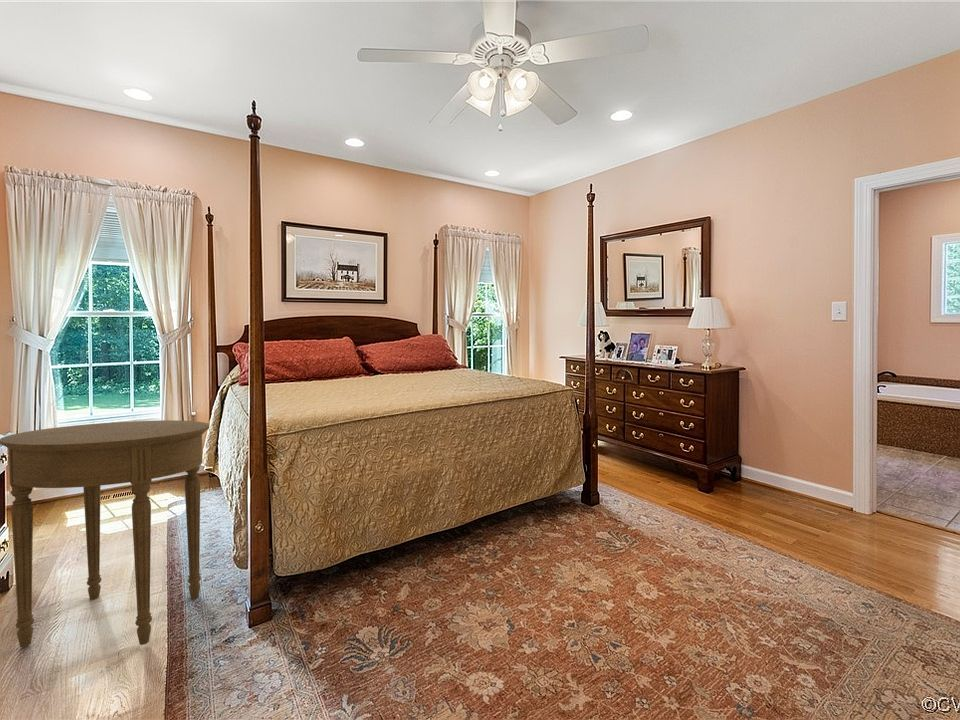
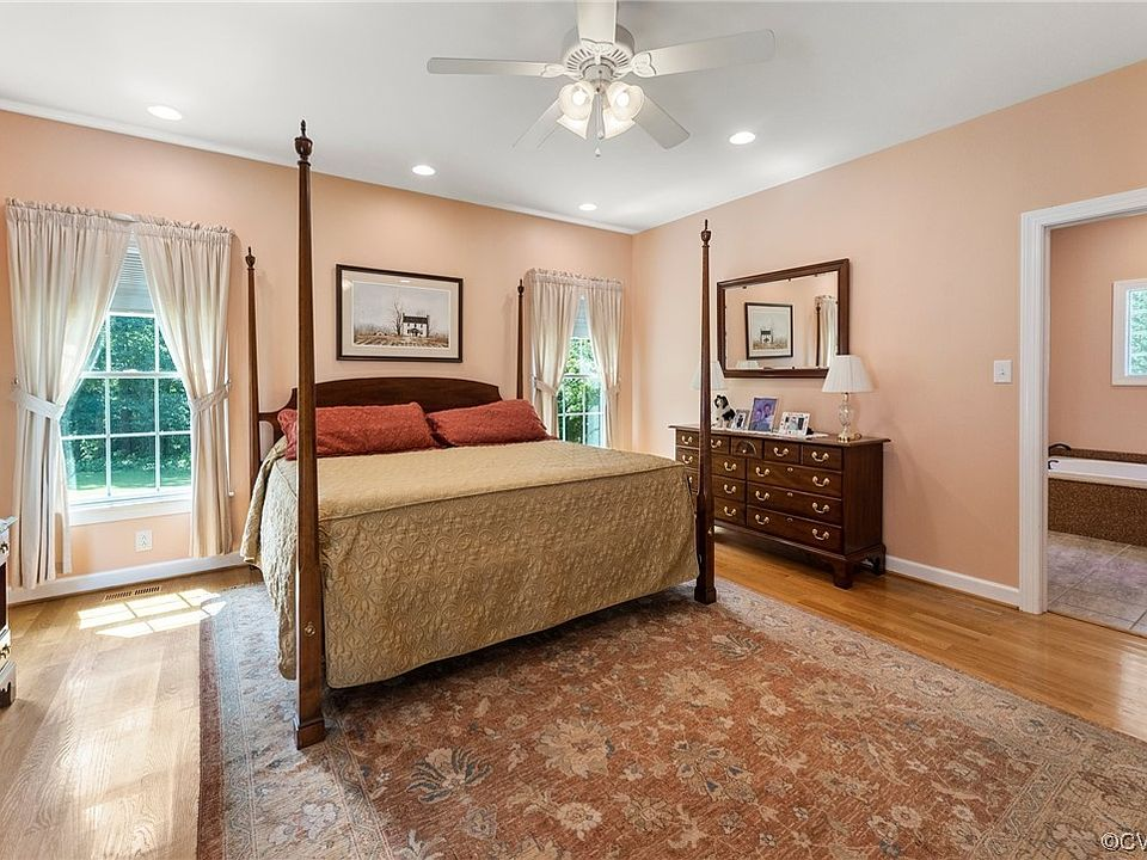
- side table (99, 525)
